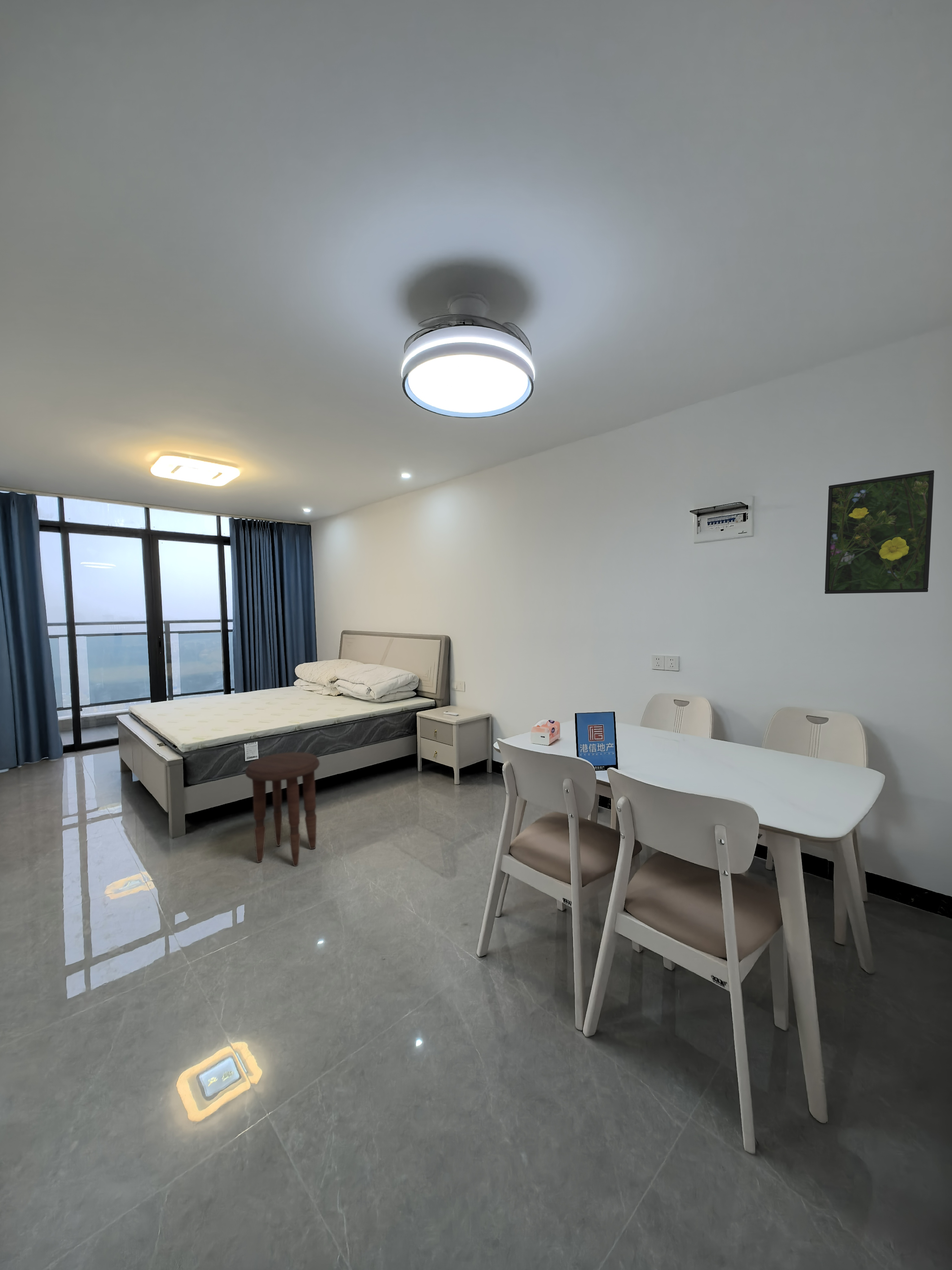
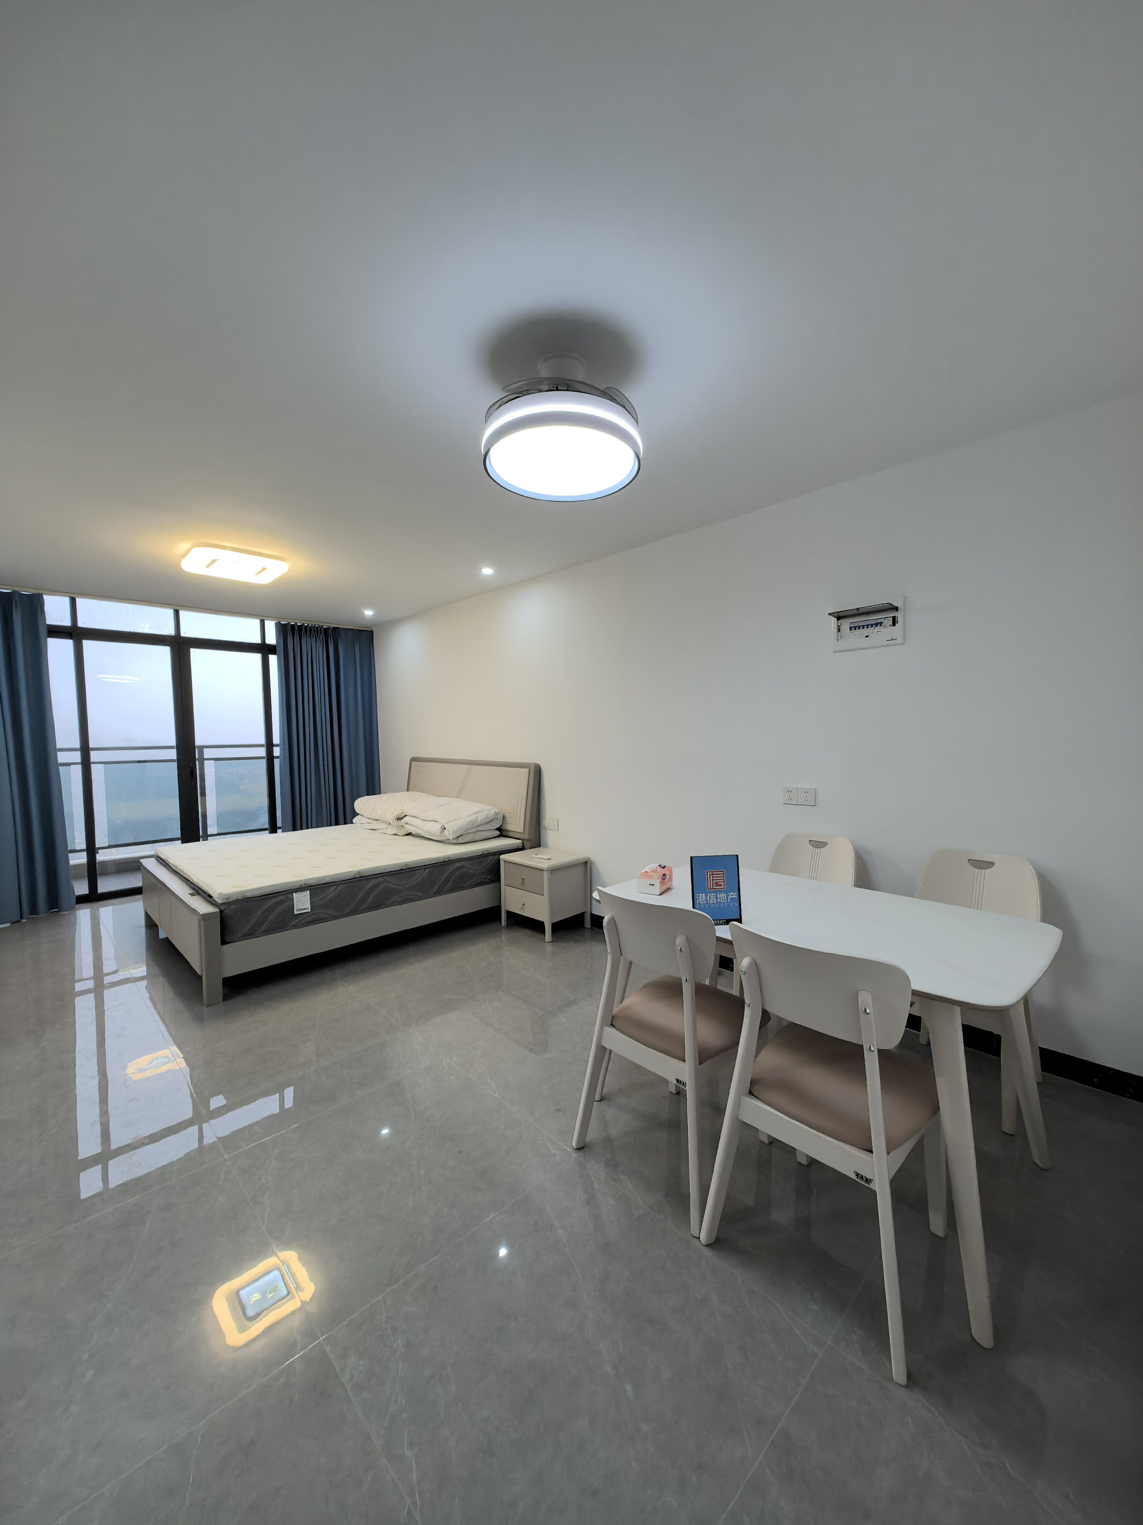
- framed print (876, 536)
- side table (288, 807)
